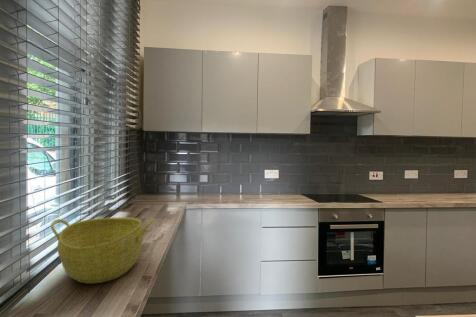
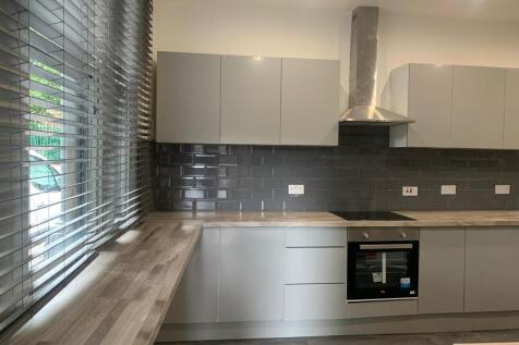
- basket (103, 244)
